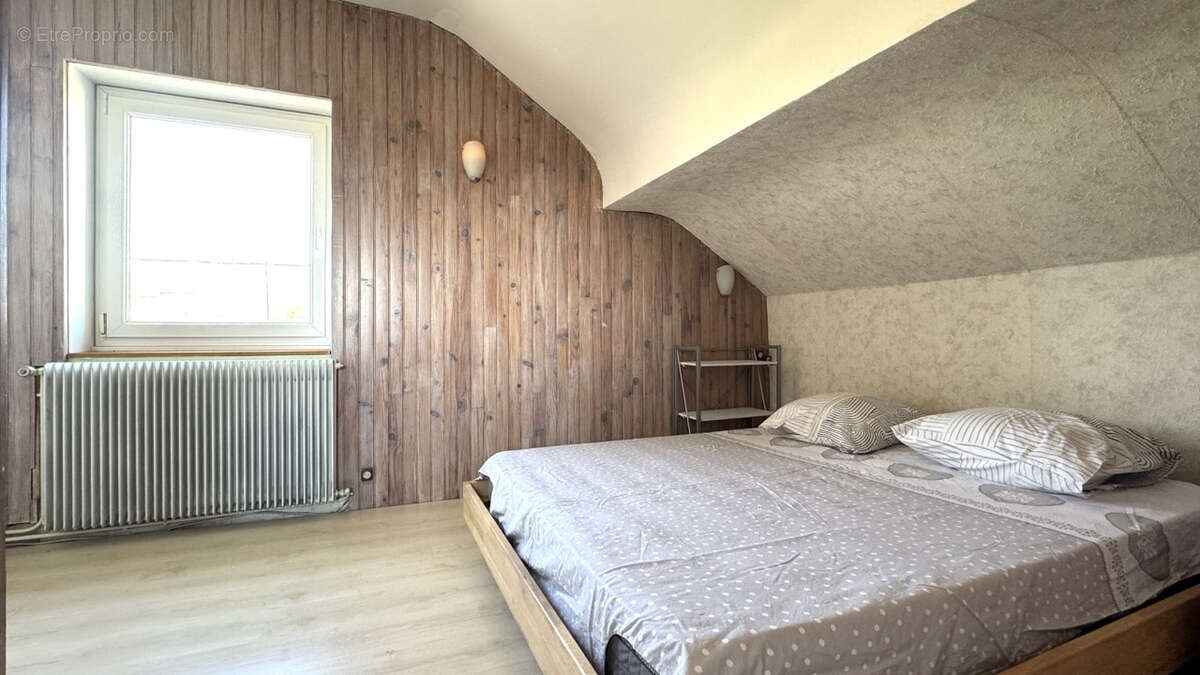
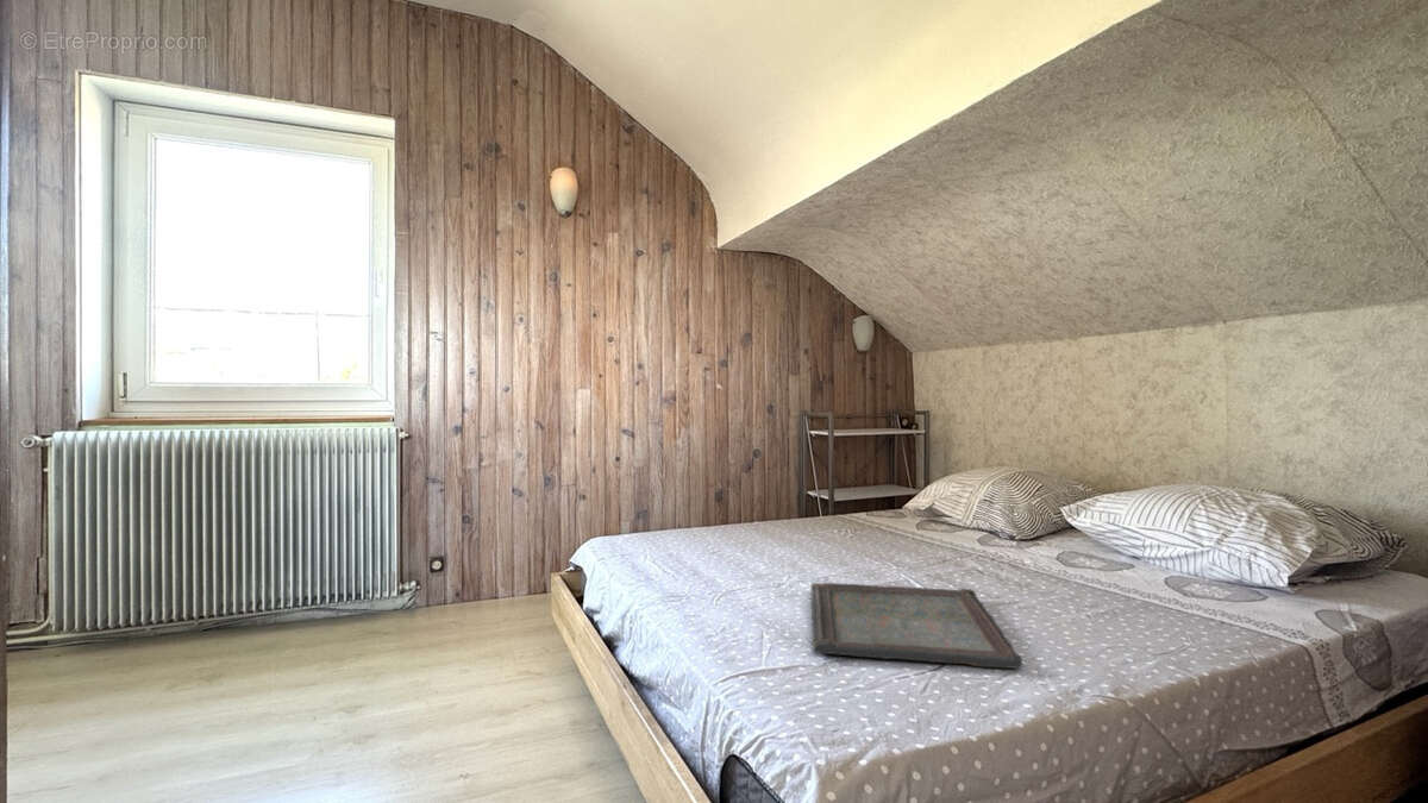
+ serving tray (898, 617)
